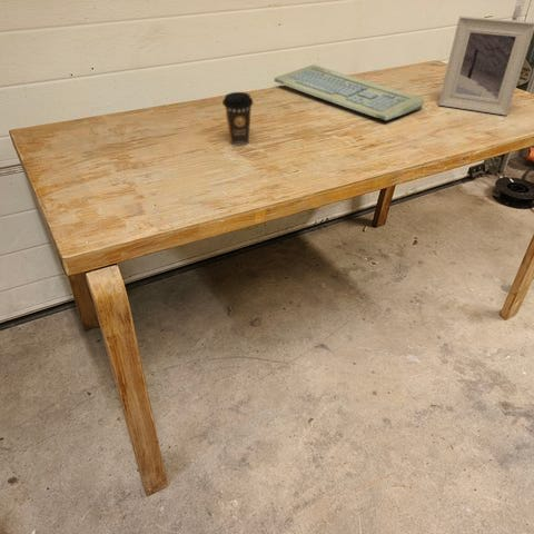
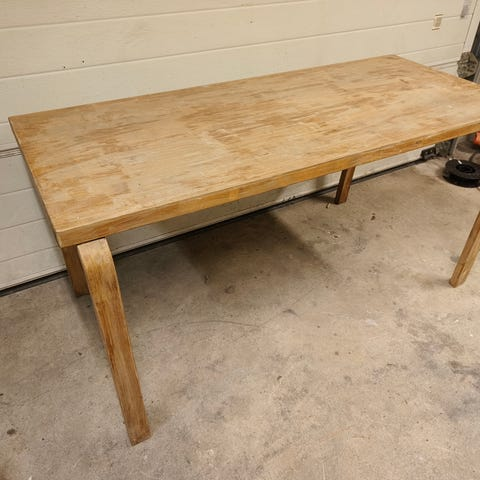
- coffee cup (238, 119)
- picture frame (484, 65)
- keyboard (345, 90)
